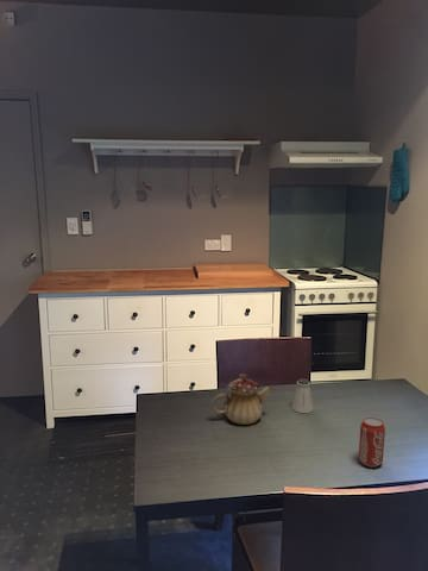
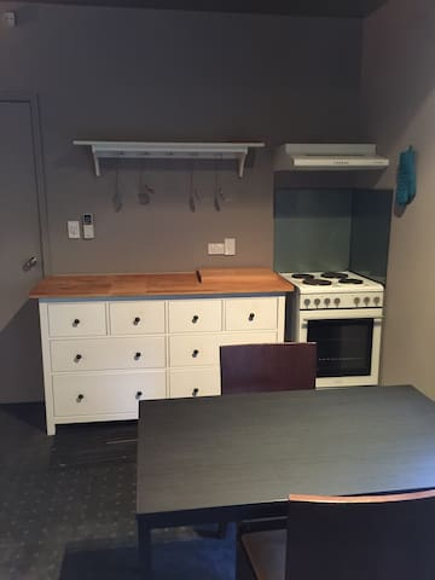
- beverage can (371, 441)
- teapot (240, 396)
- saltshaker (302, 394)
